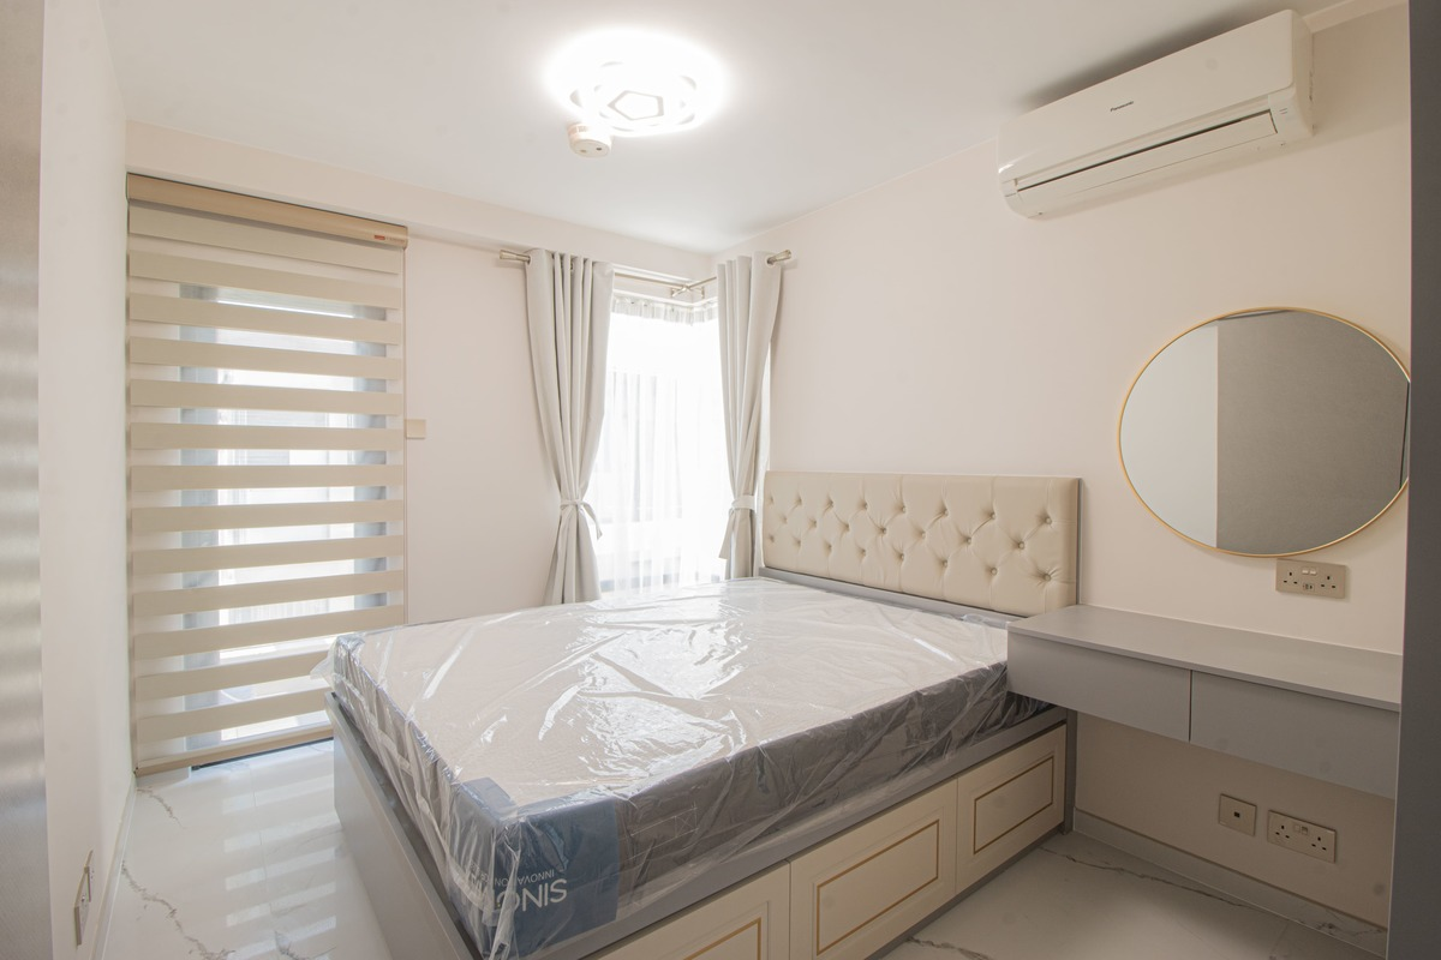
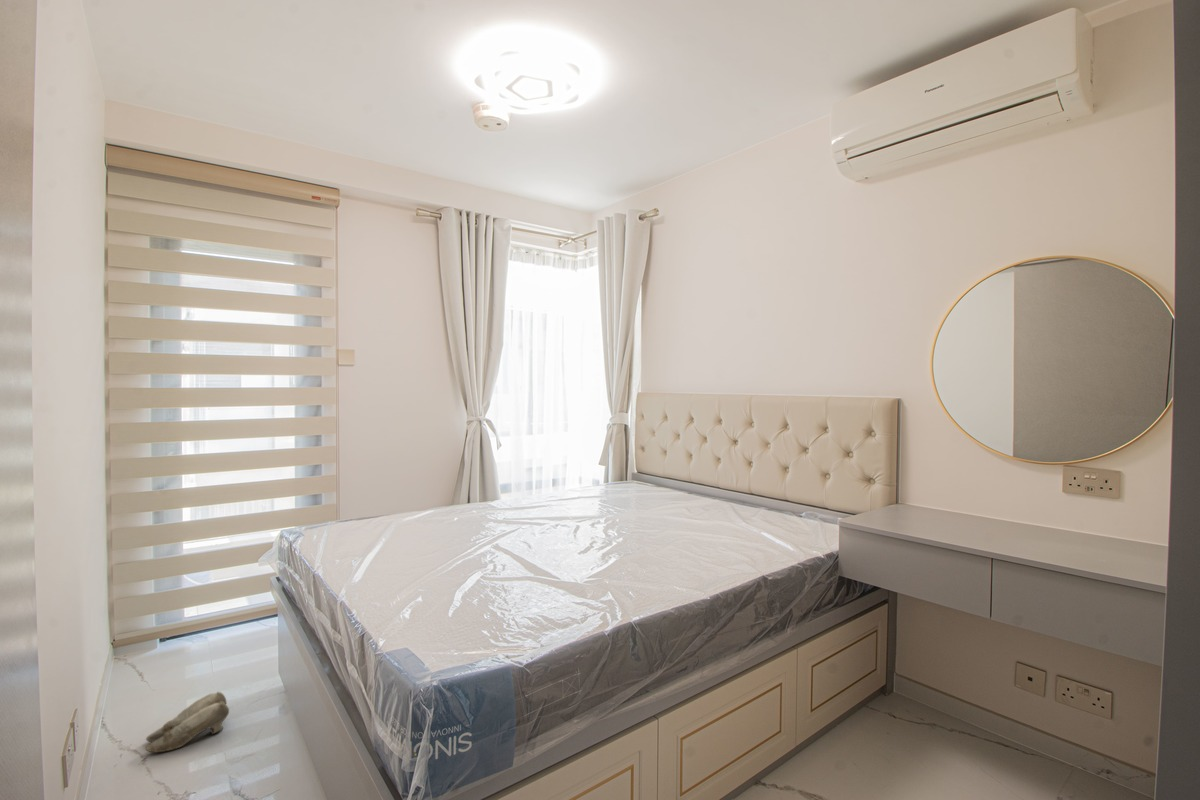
+ slippers (188, 720)
